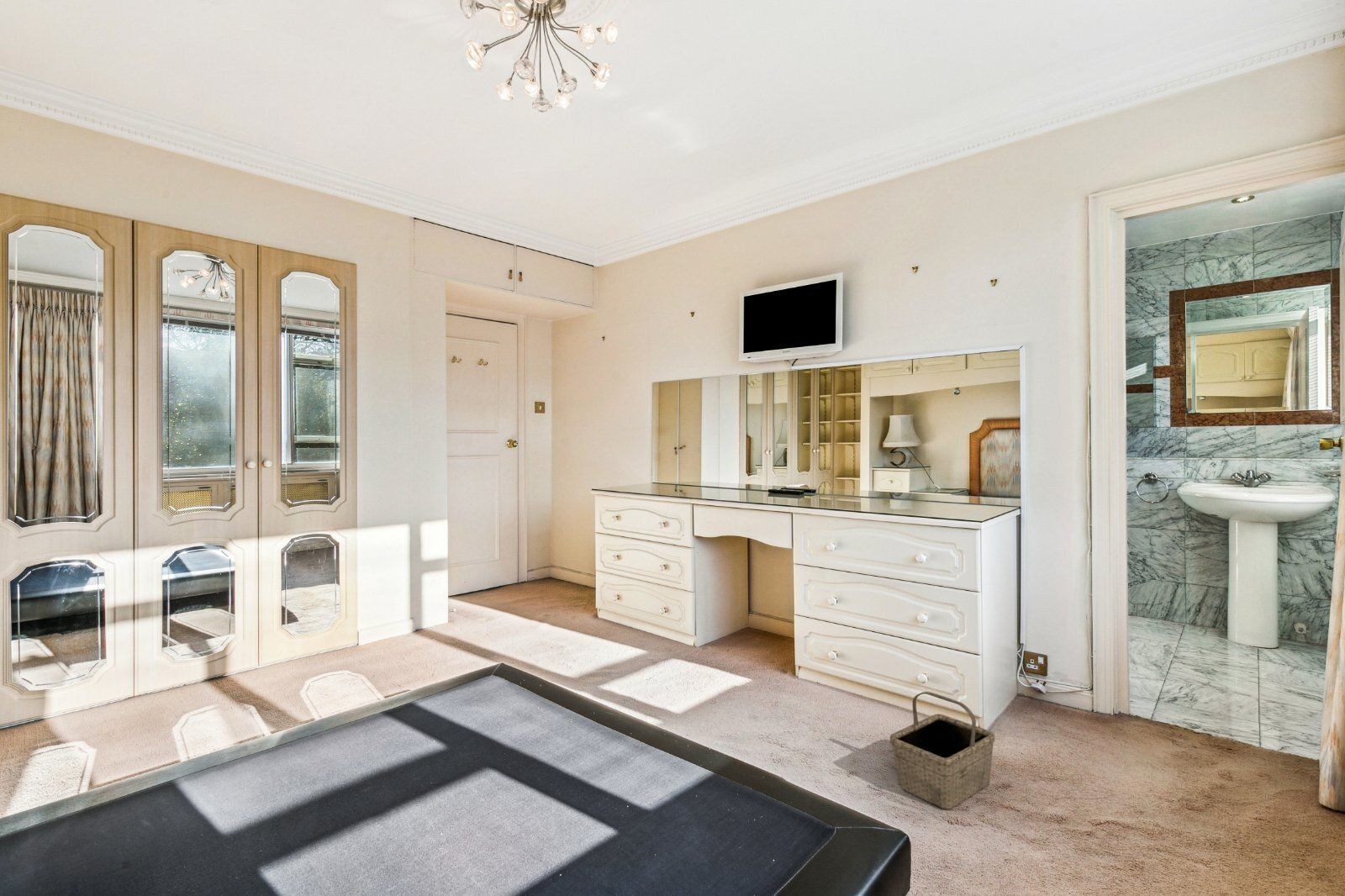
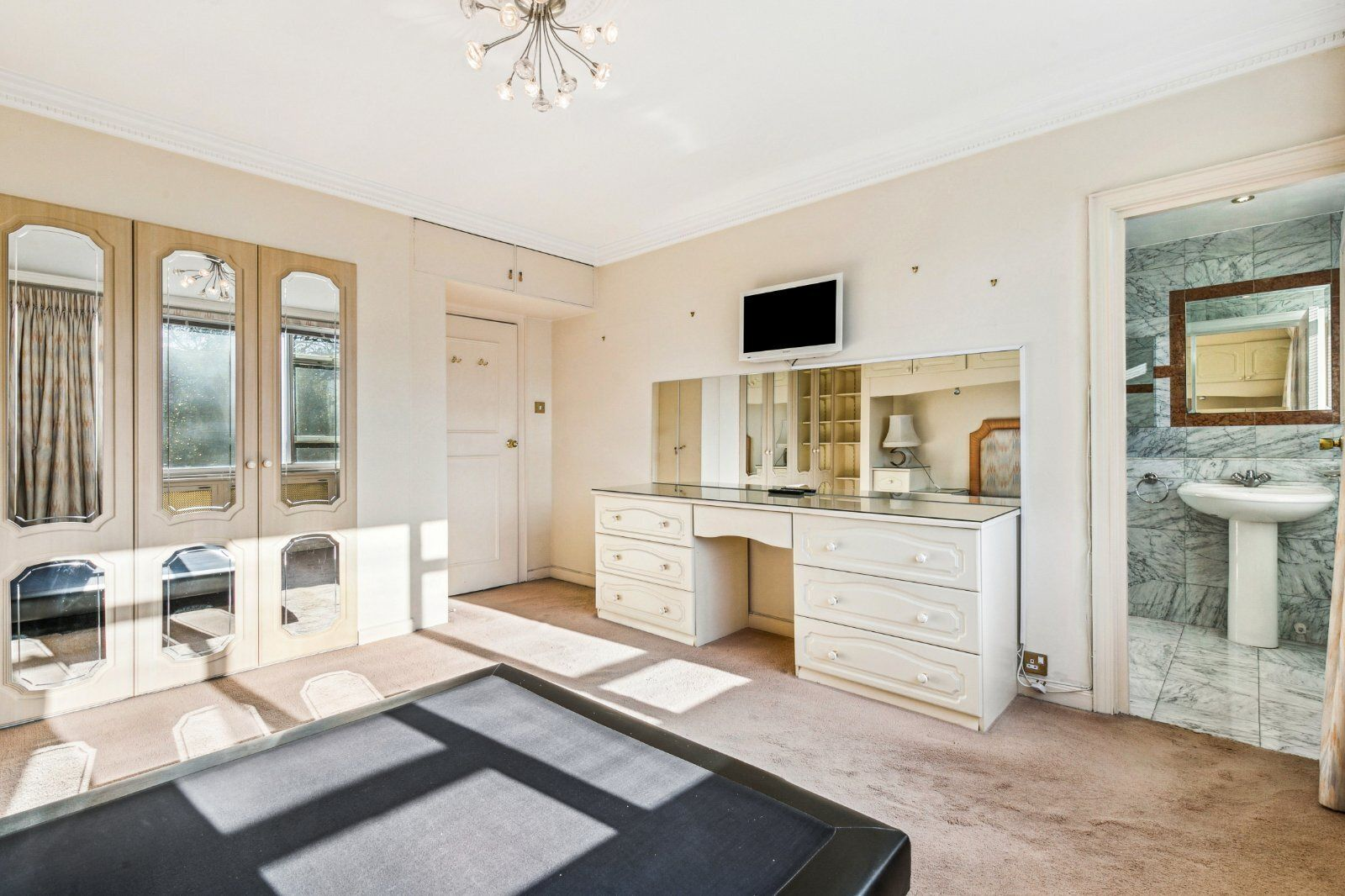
- basket (942, 741)
